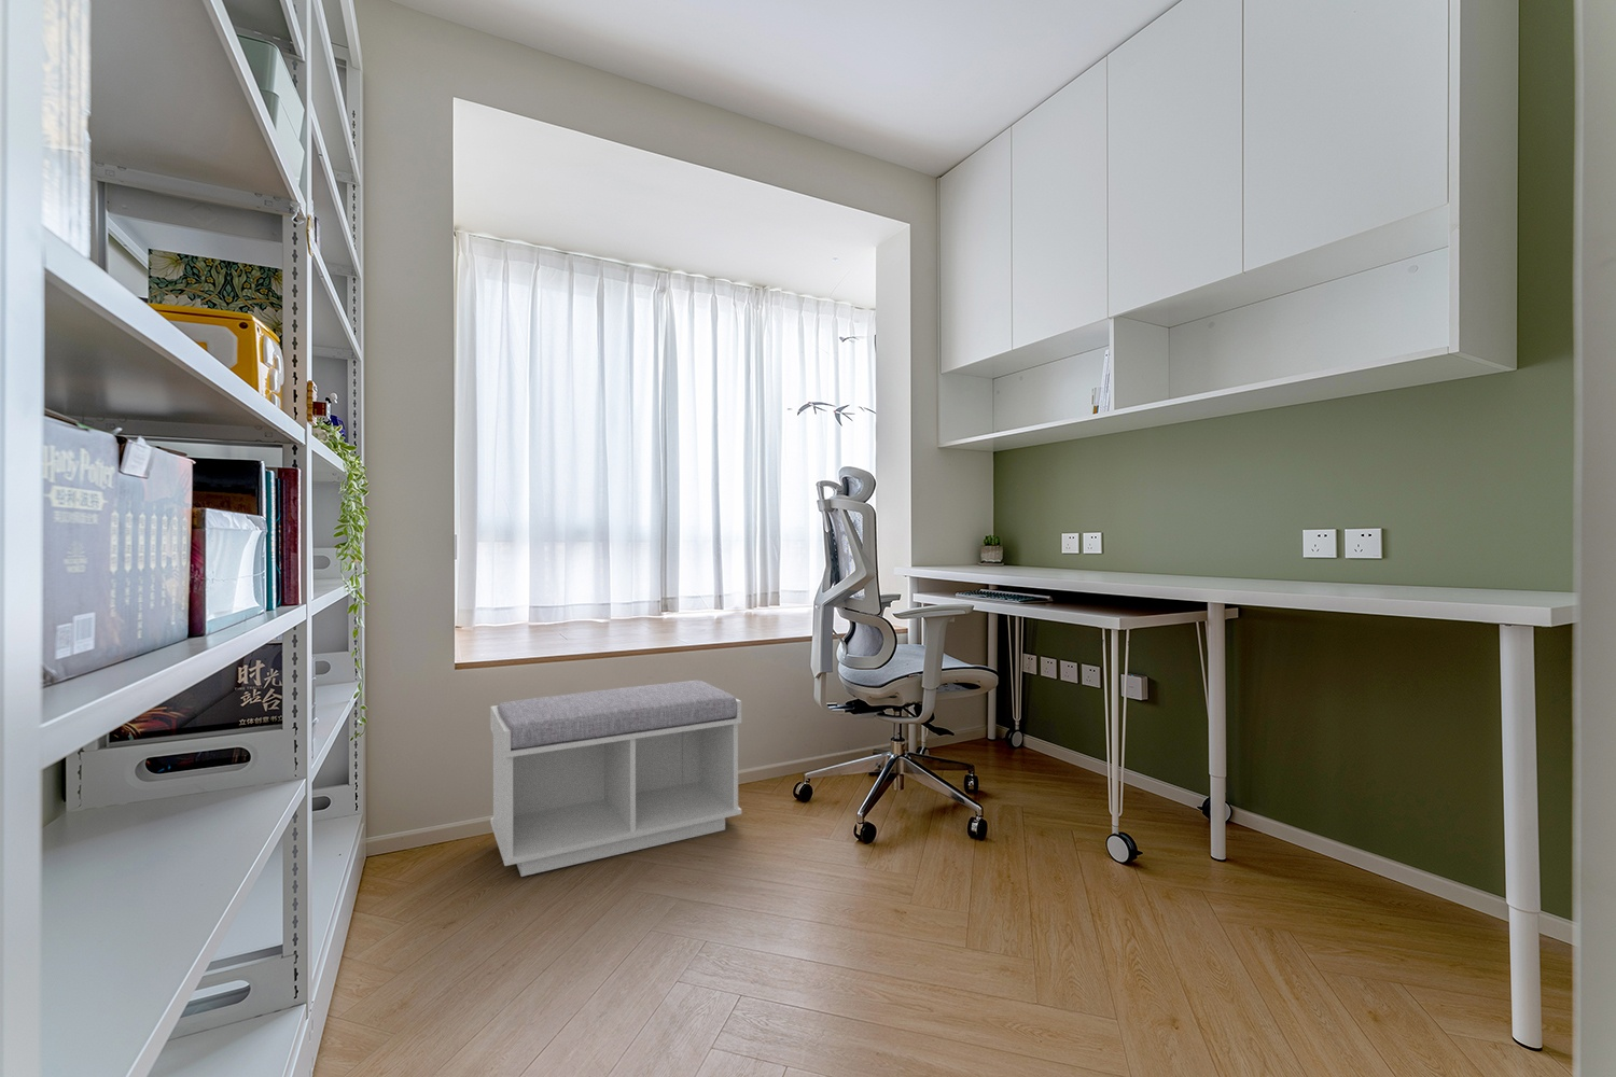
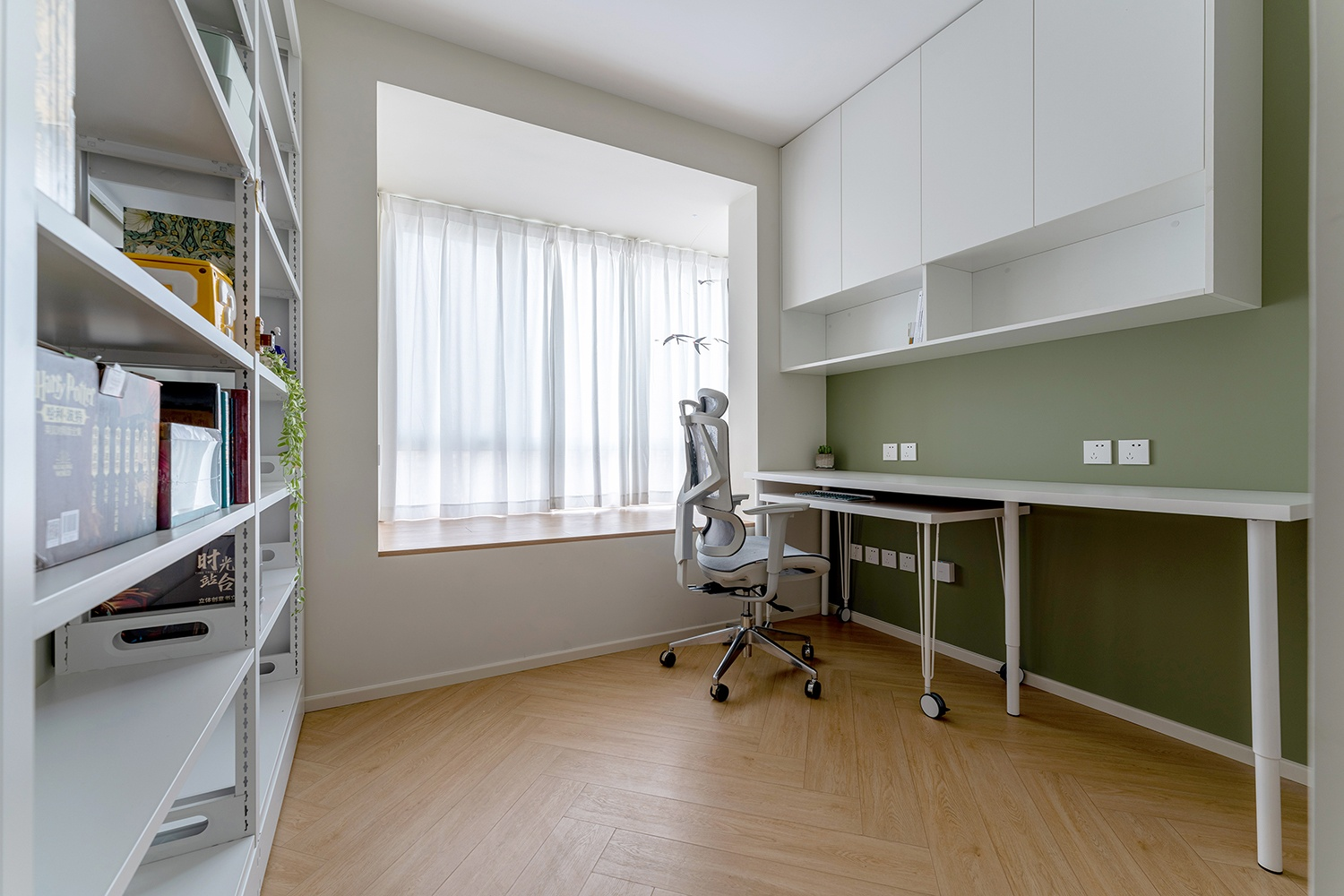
- bench (618, 764)
